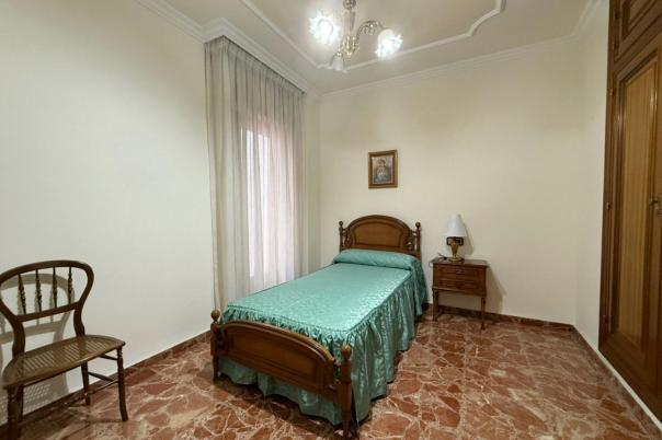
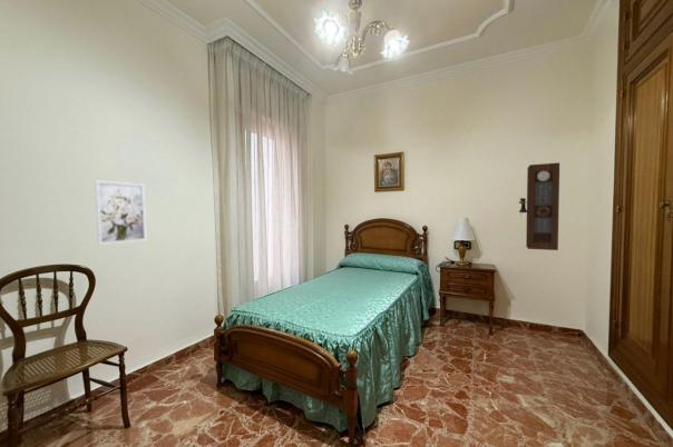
+ pendulum clock (537, 207)
+ wall art (121, 212)
